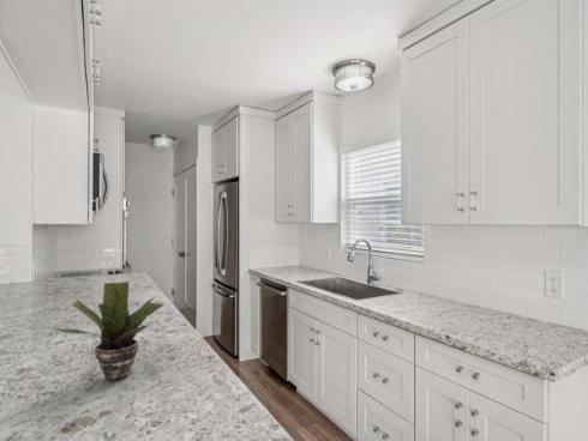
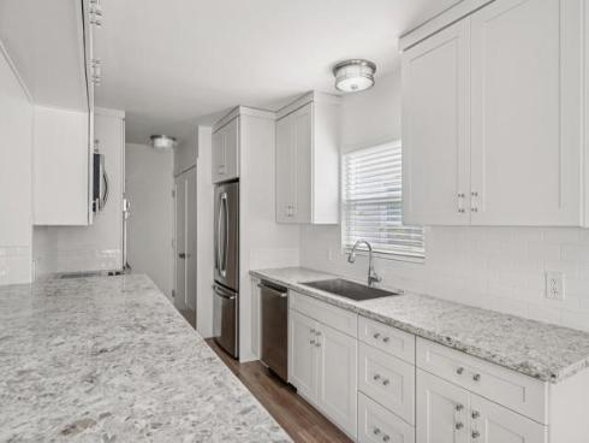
- potted plant (114, 332)
